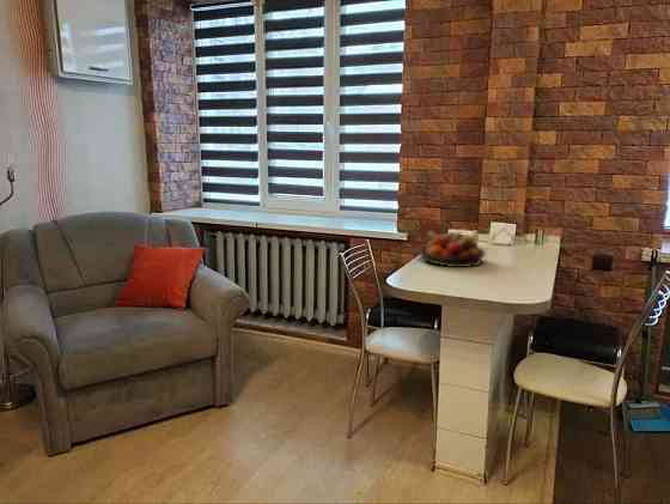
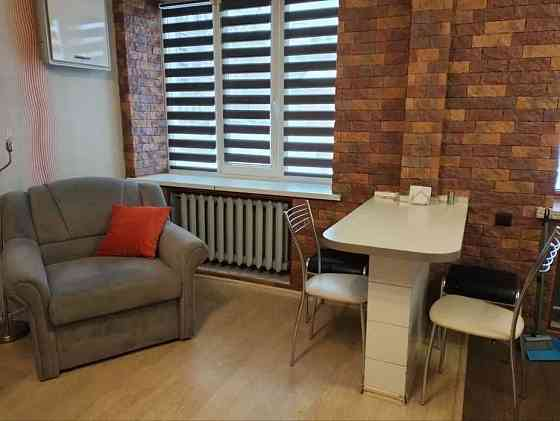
- fruit bowl (451, 247)
